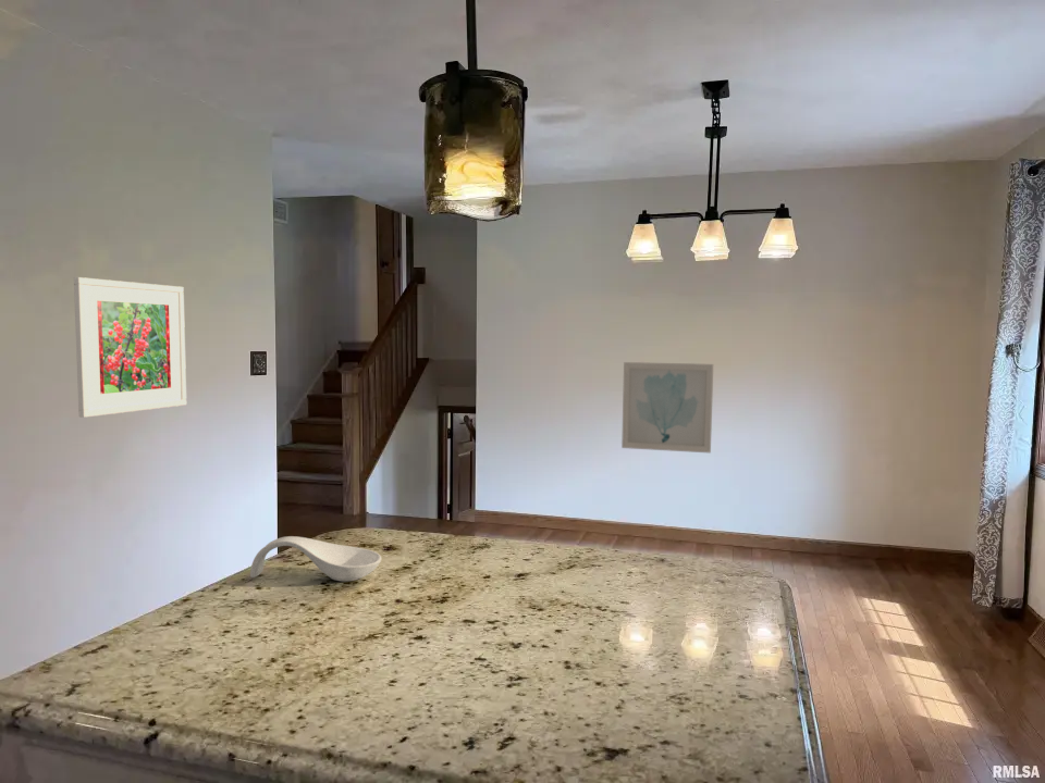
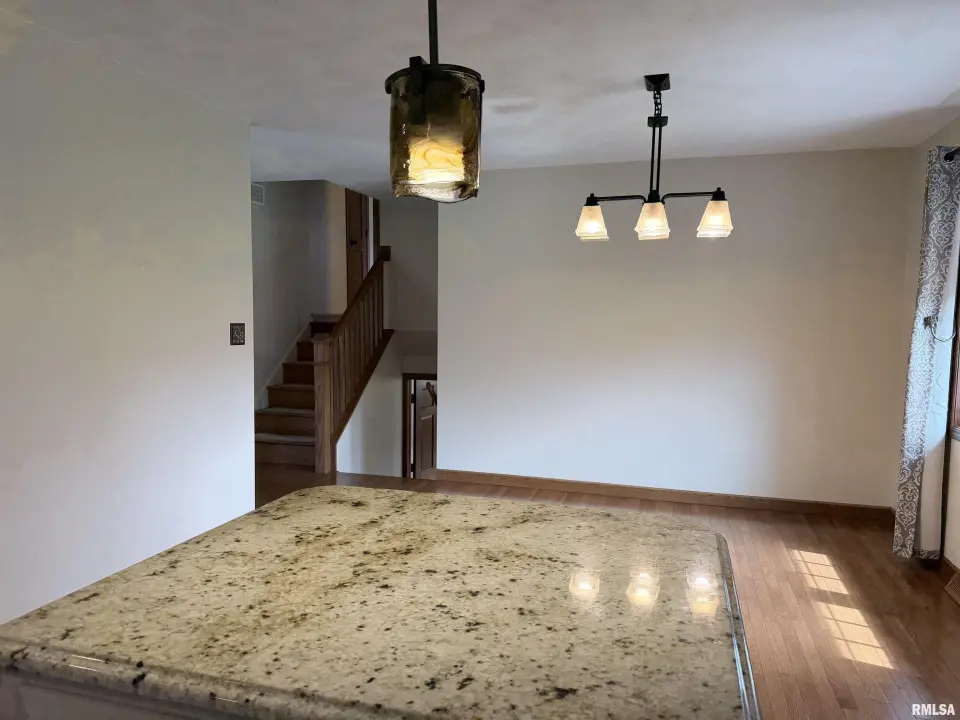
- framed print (135, 347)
- wall art (666, 407)
- spoon rest (317, 557)
